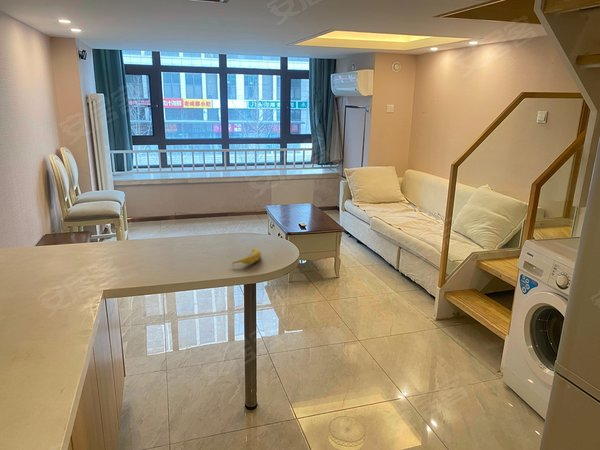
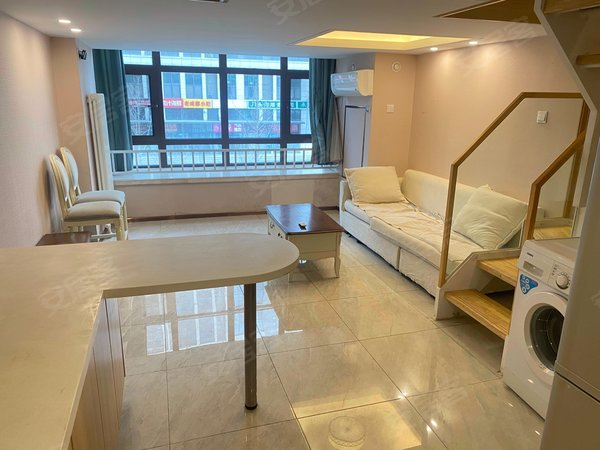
- fruit (249, 256)
